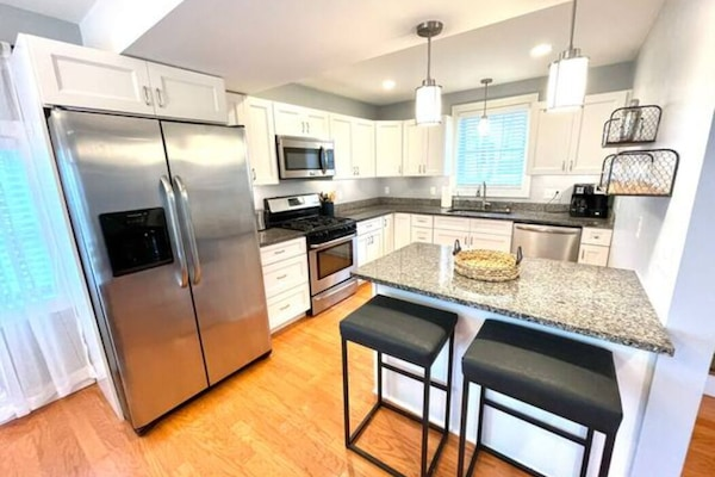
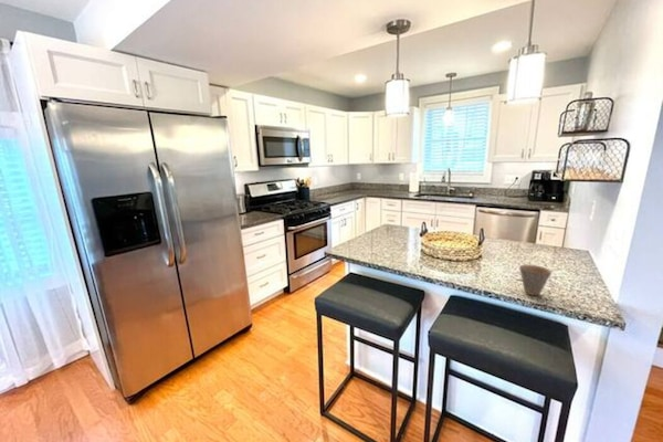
+ cup (533, 280)
